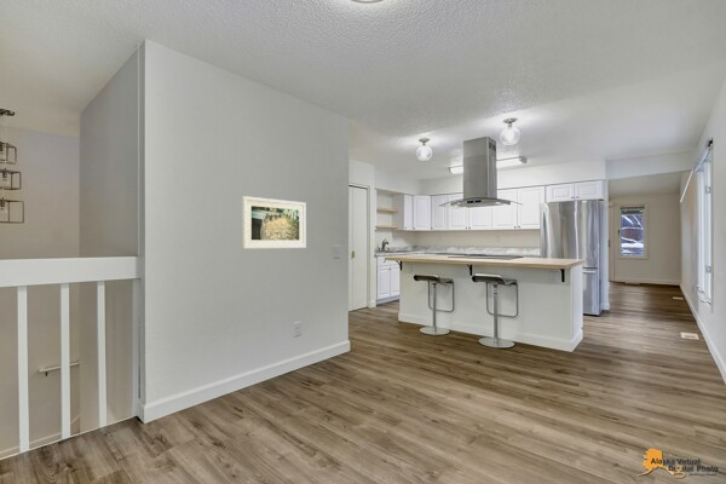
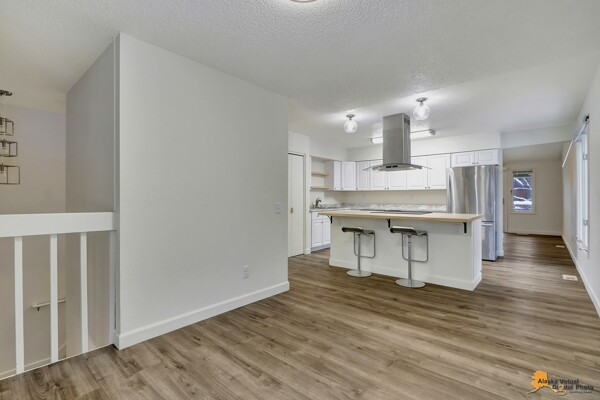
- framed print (276, 224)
